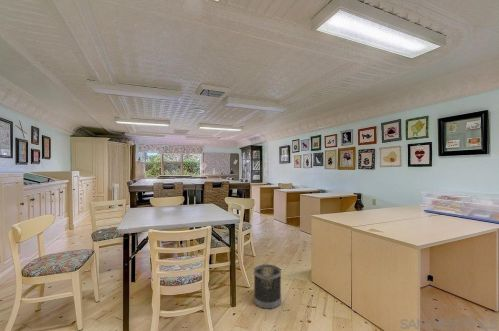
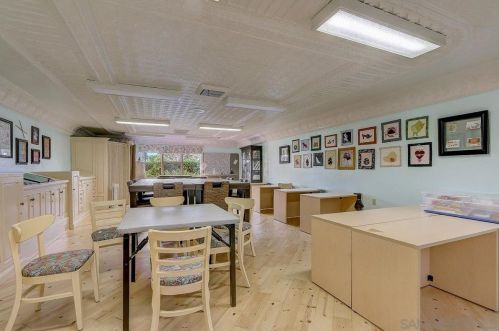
- wastebasket (267, 285)
